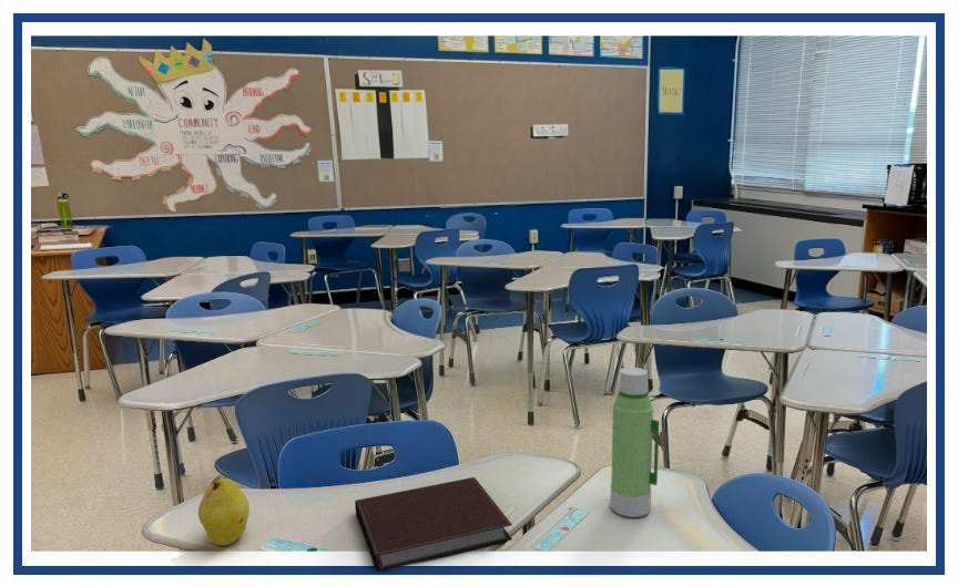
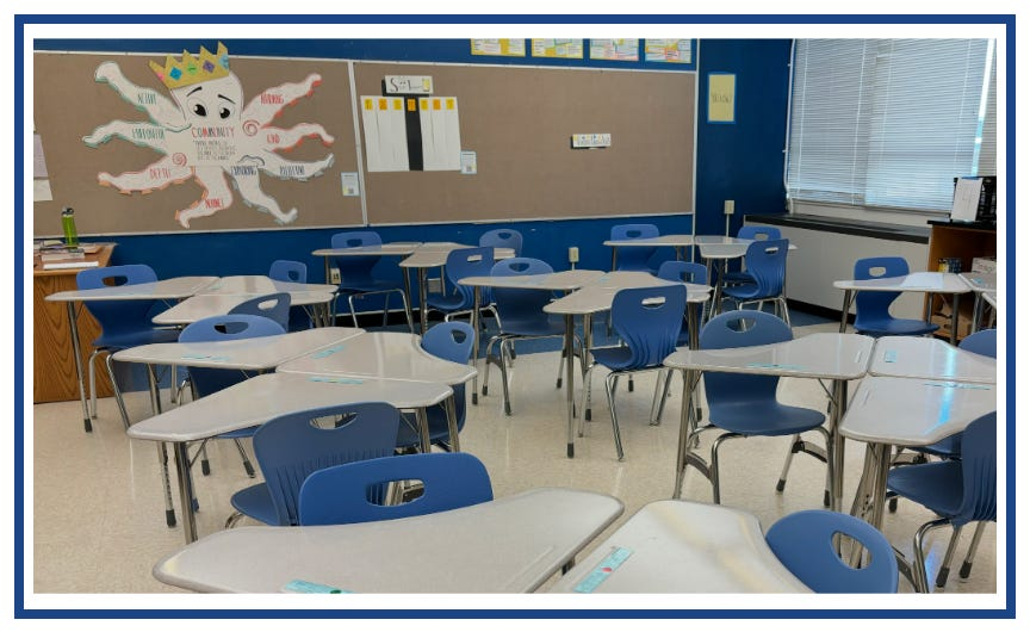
- water bottle (633, 441)
- notebook (430, 518)
- fruit (223, 509)
